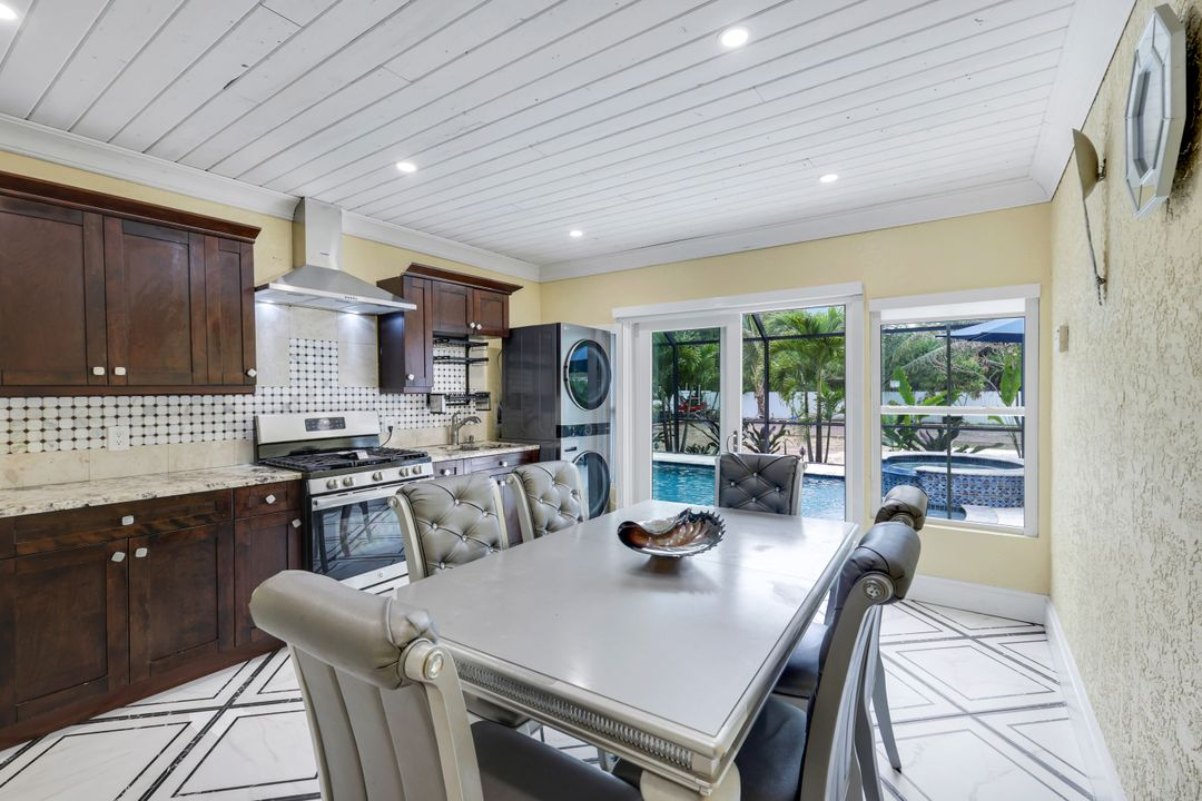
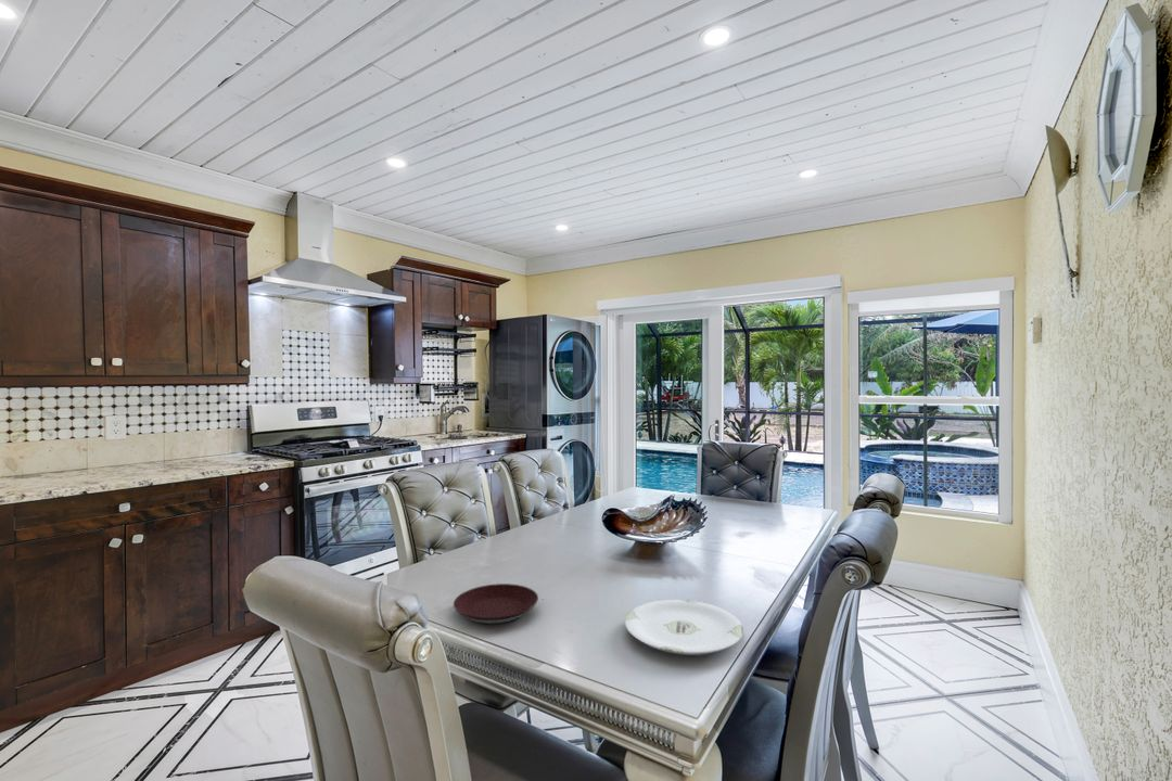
+ plate (683, 627)
+ plate (496, 604)
